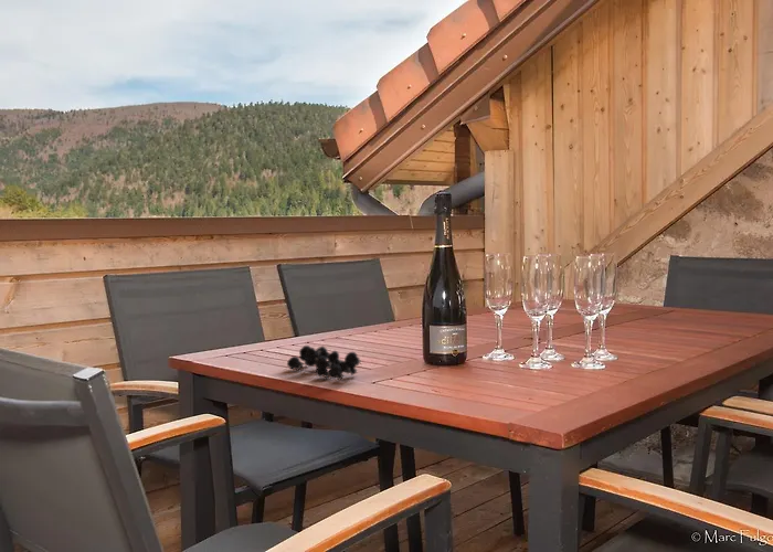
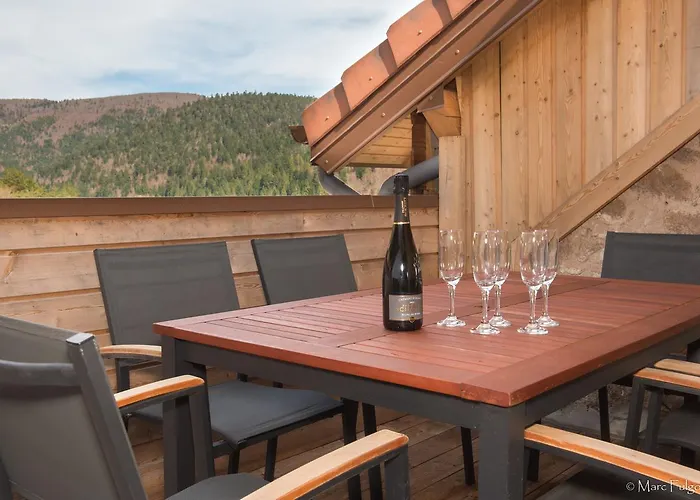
- grapes (320, 360)
